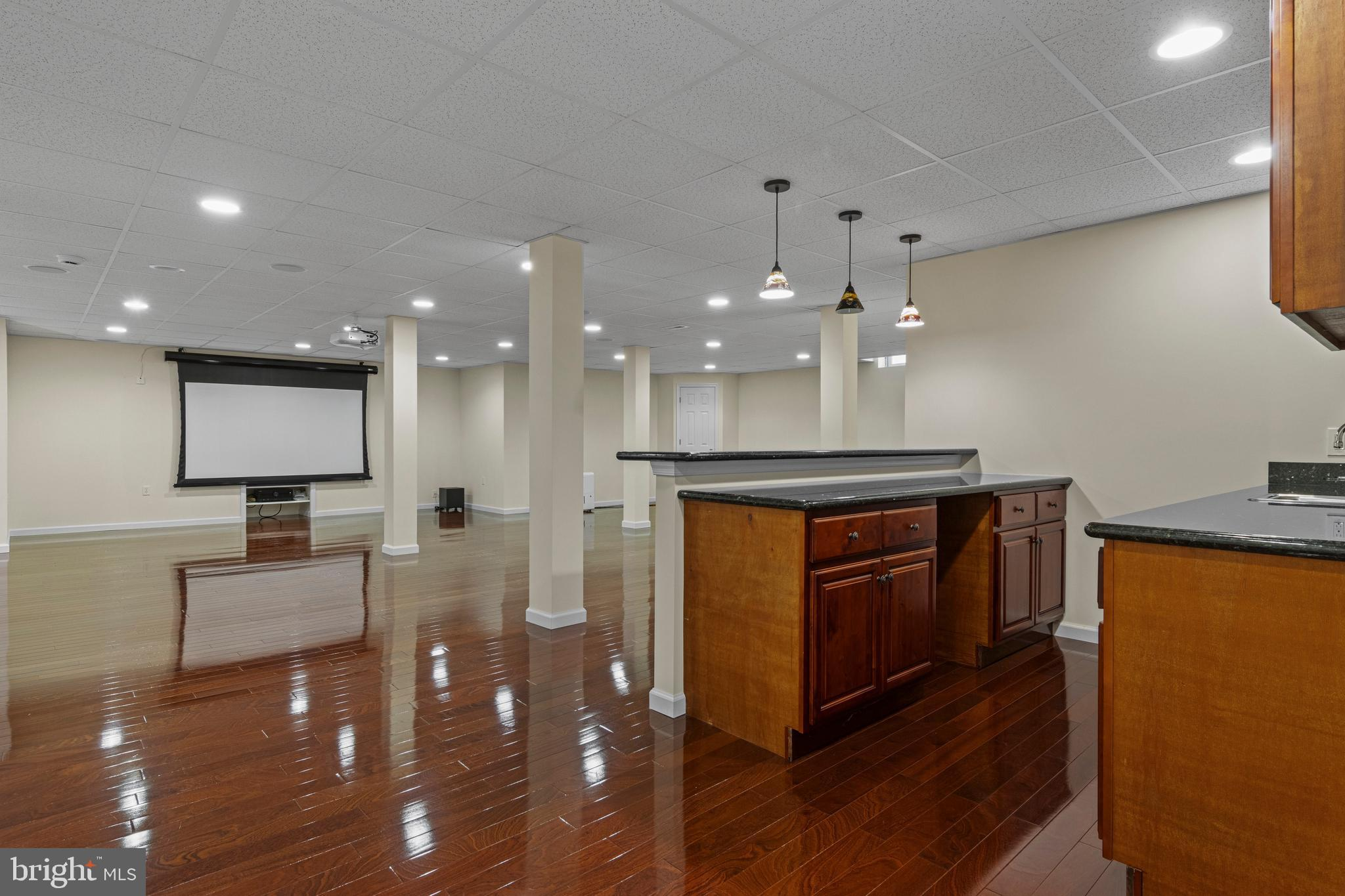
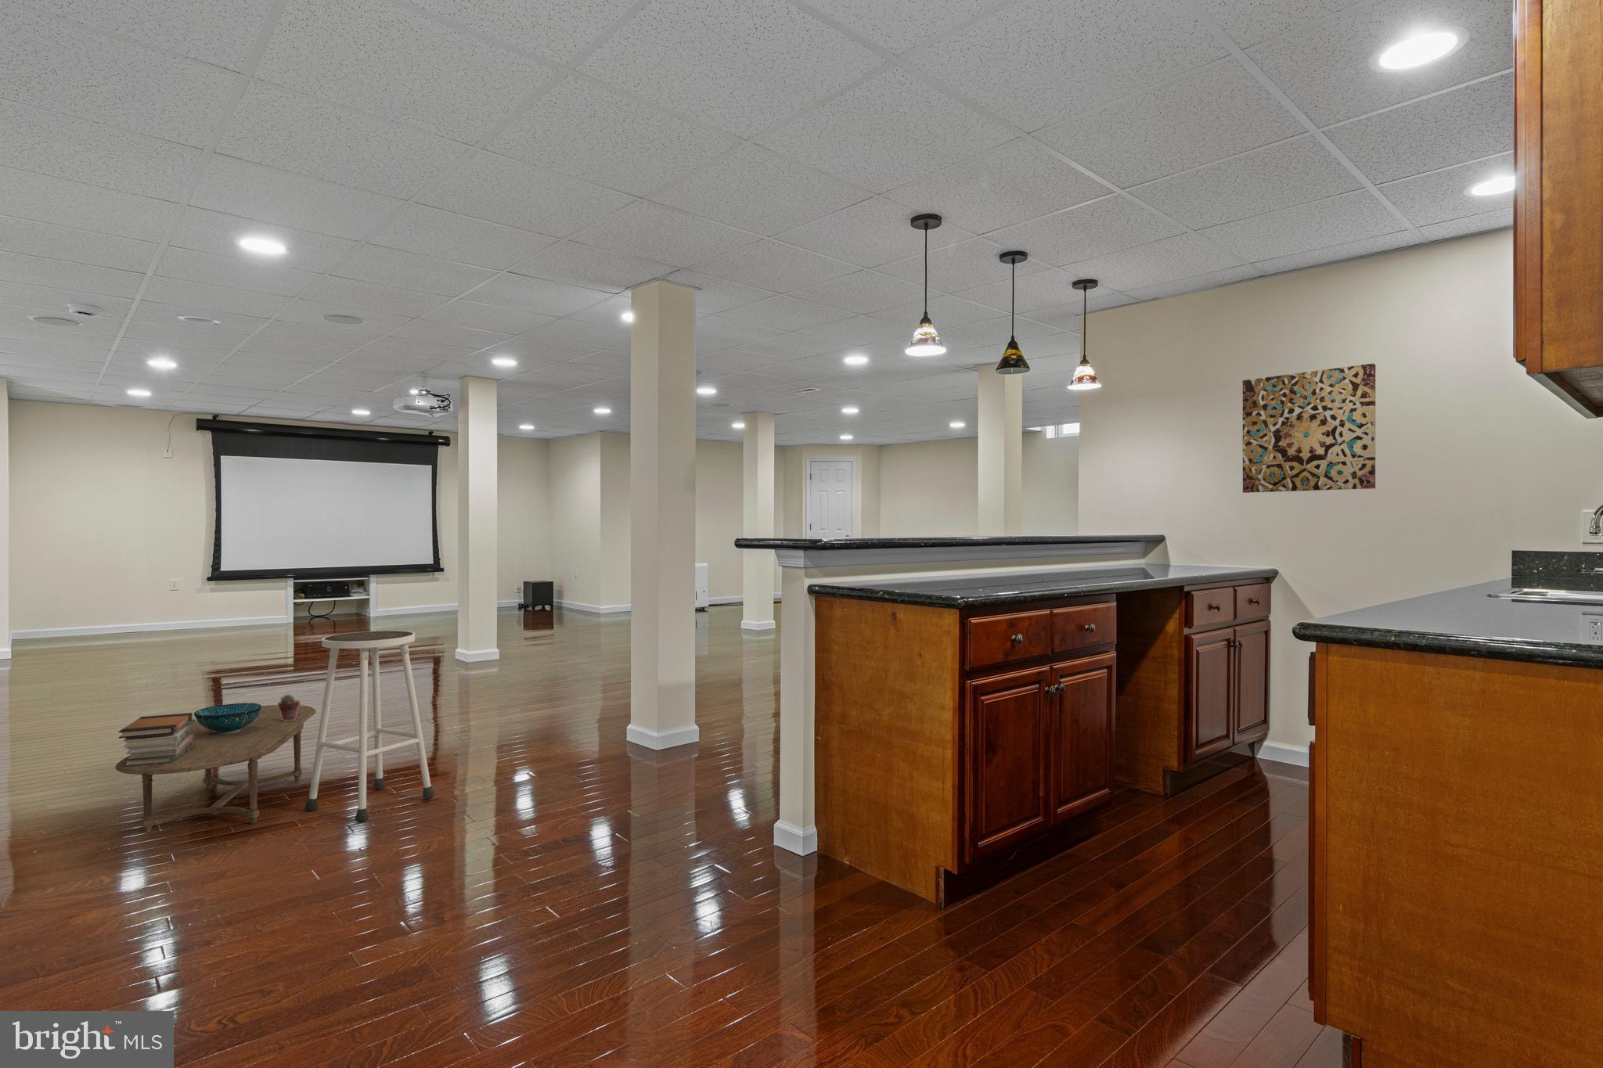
+ book stack (159, 738)
+ wall art (1305, 431)
+ coffee table (229, 764)
+ stool (366, 720)
+ potted succulent (288, 706)
+ decorative bowl (229, 719)
